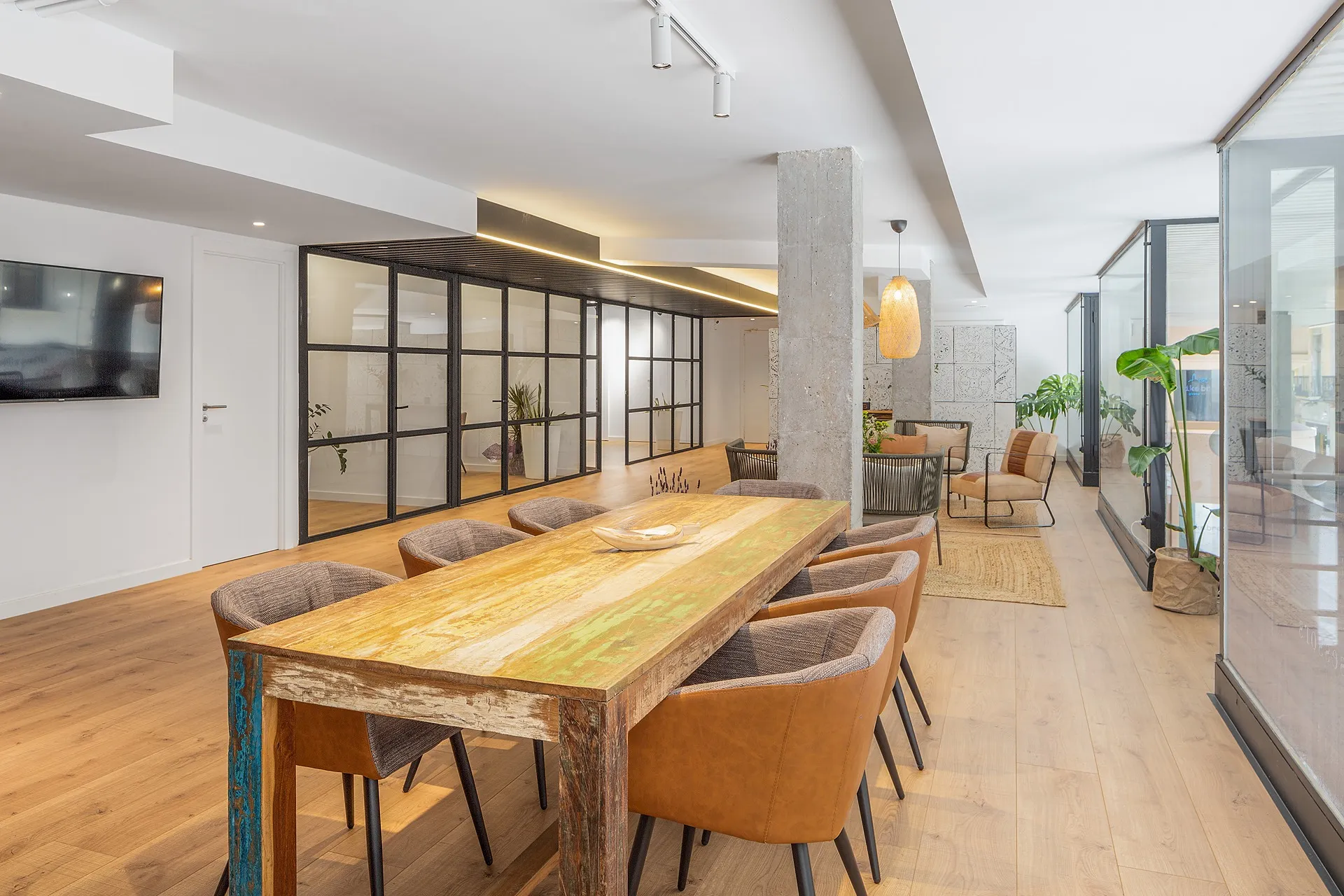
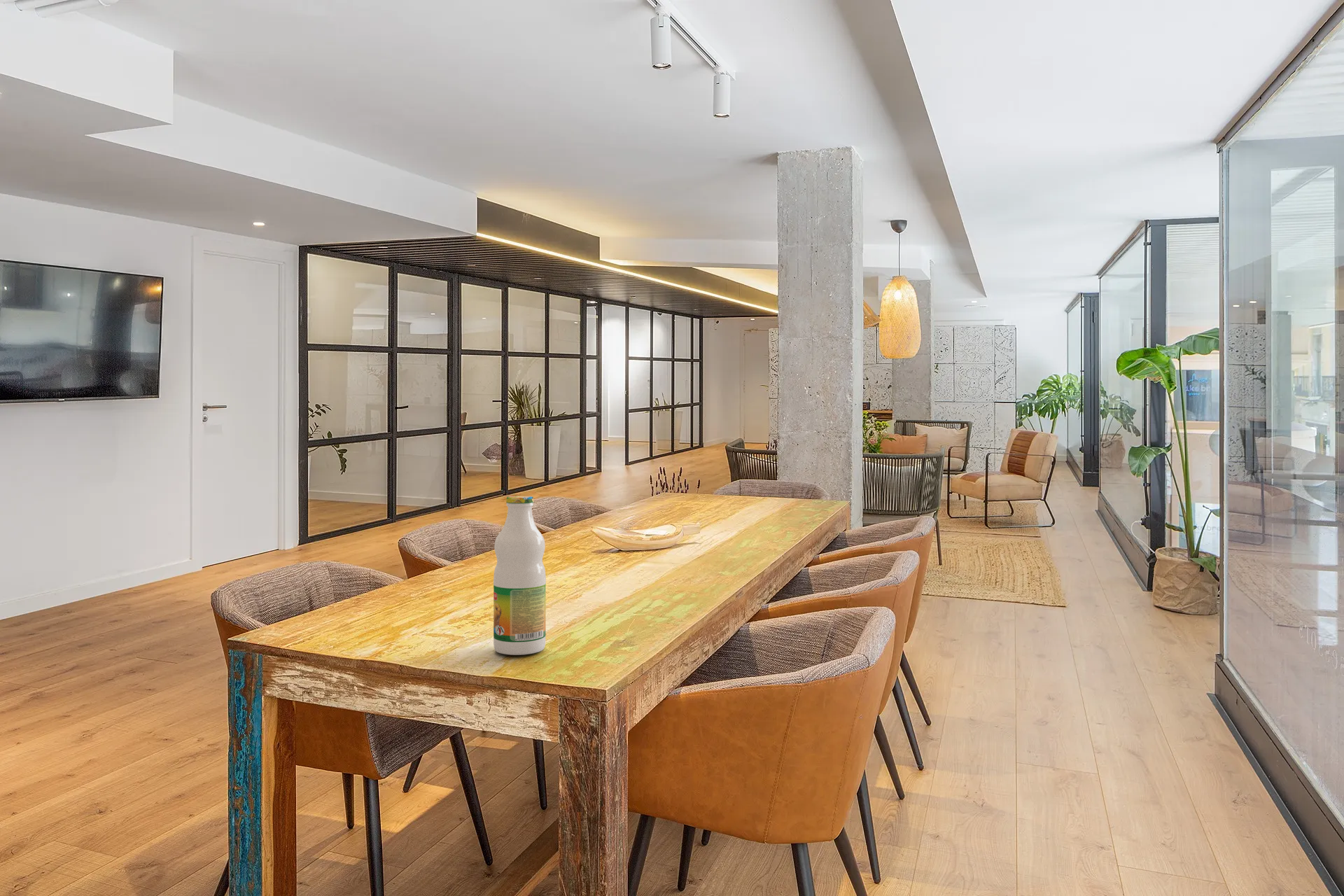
+ bottle (519, 573)
